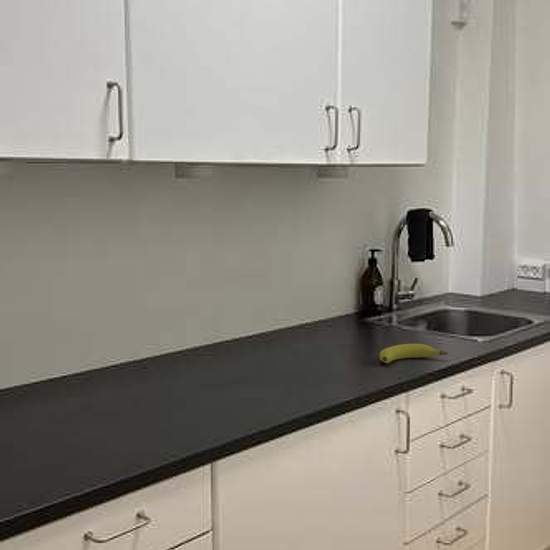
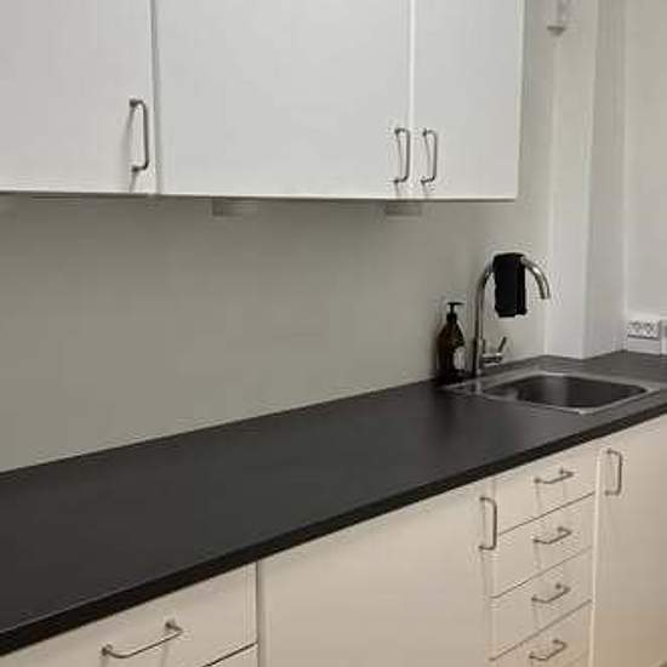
- fruit (409, 354)
